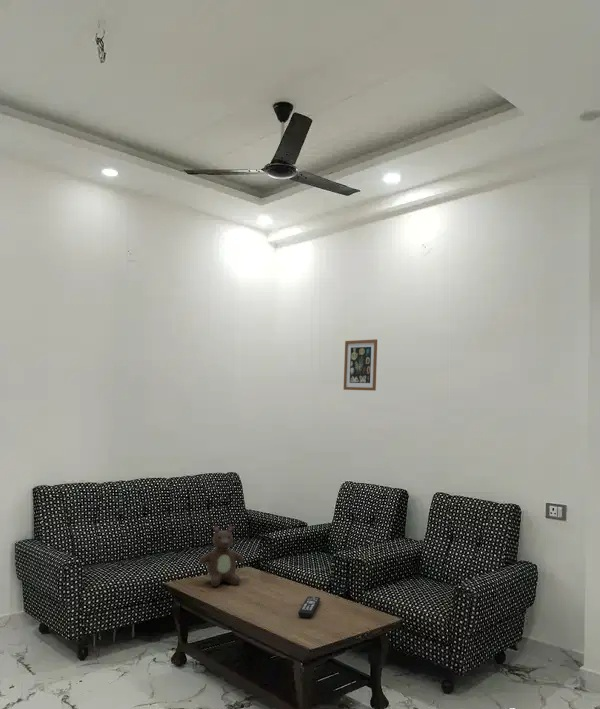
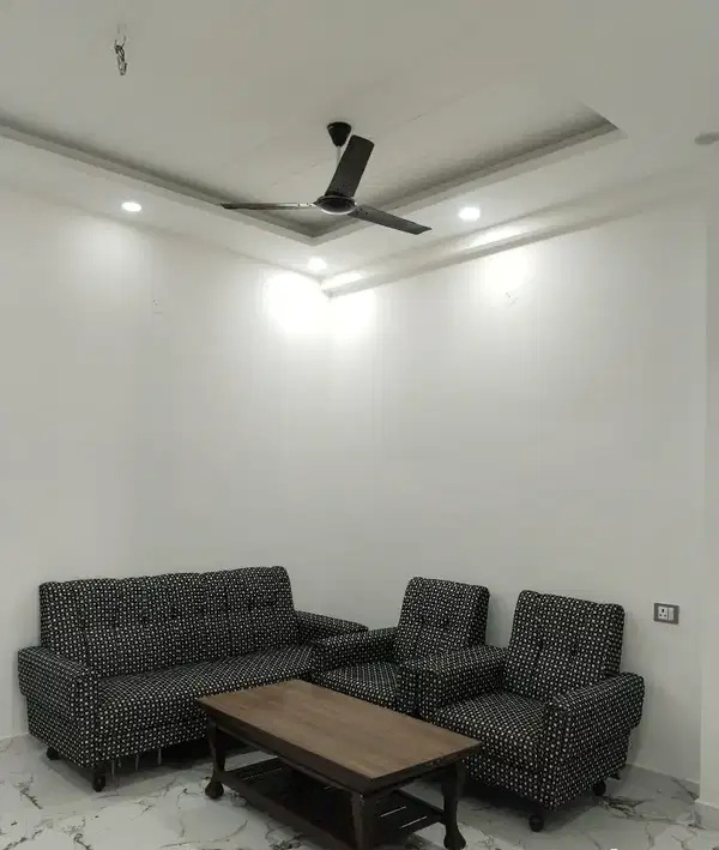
- remote control (309, 606)
- teddy bear (223, 554)
- wall art (360, 365)
